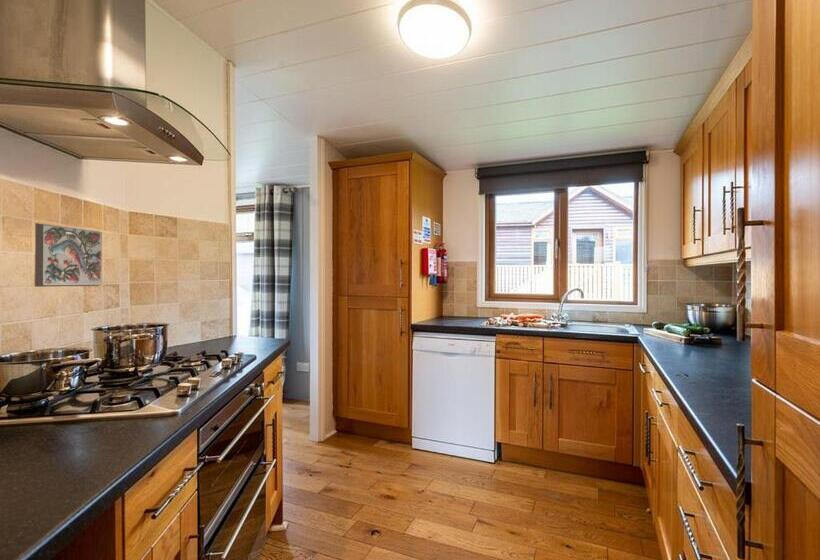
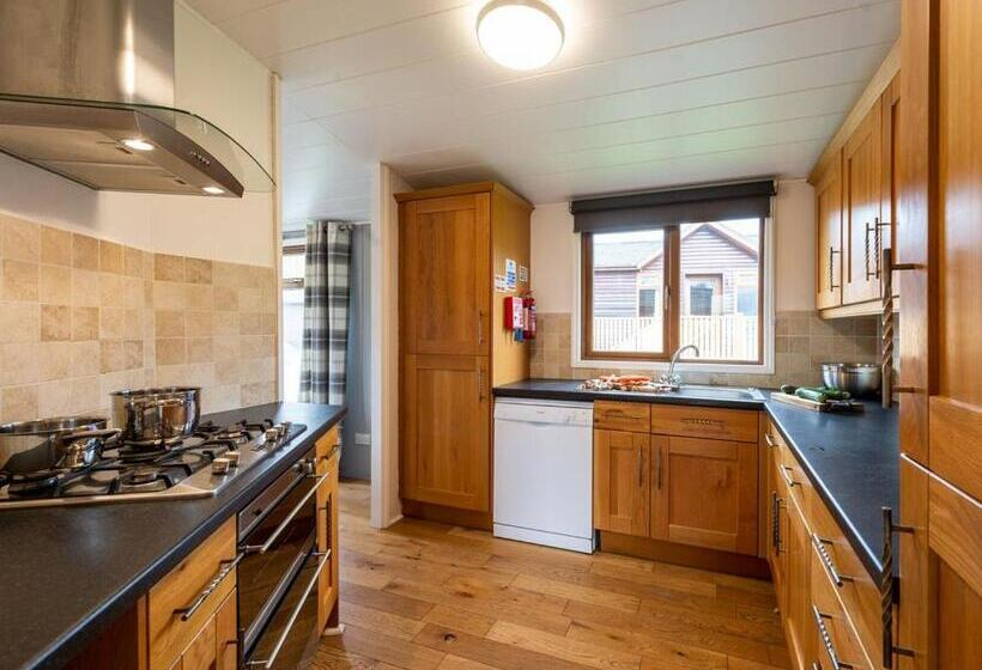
- decorative tile (71, 256)
